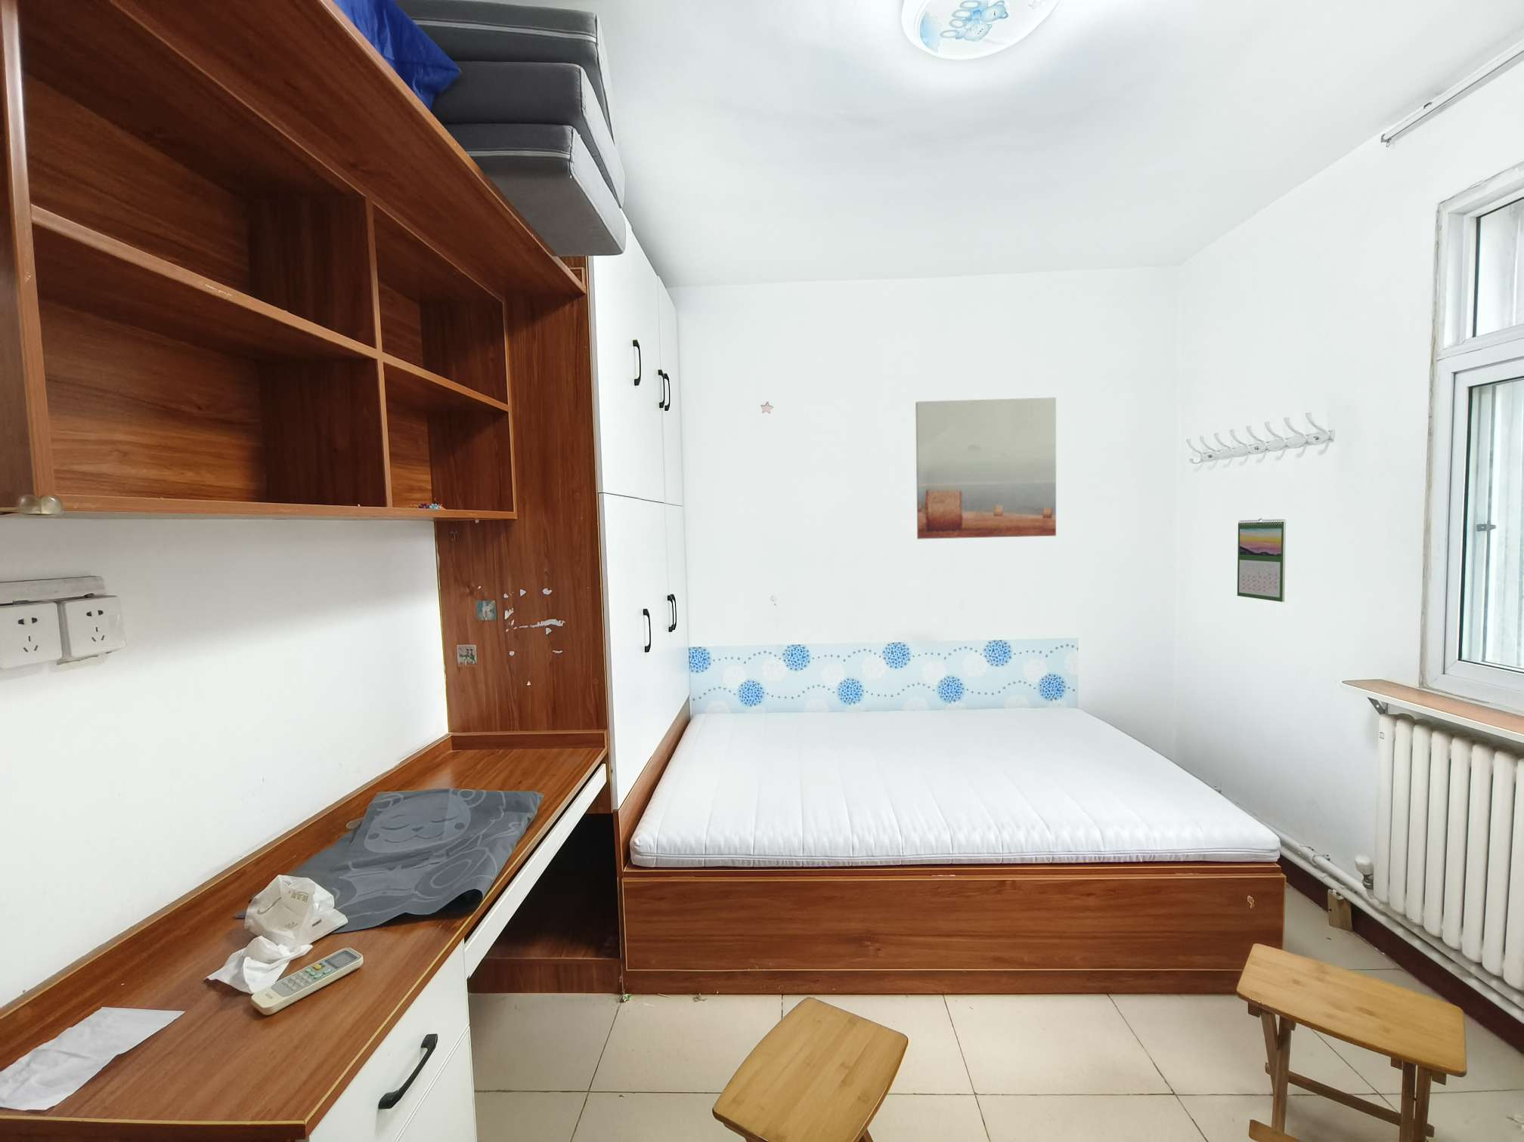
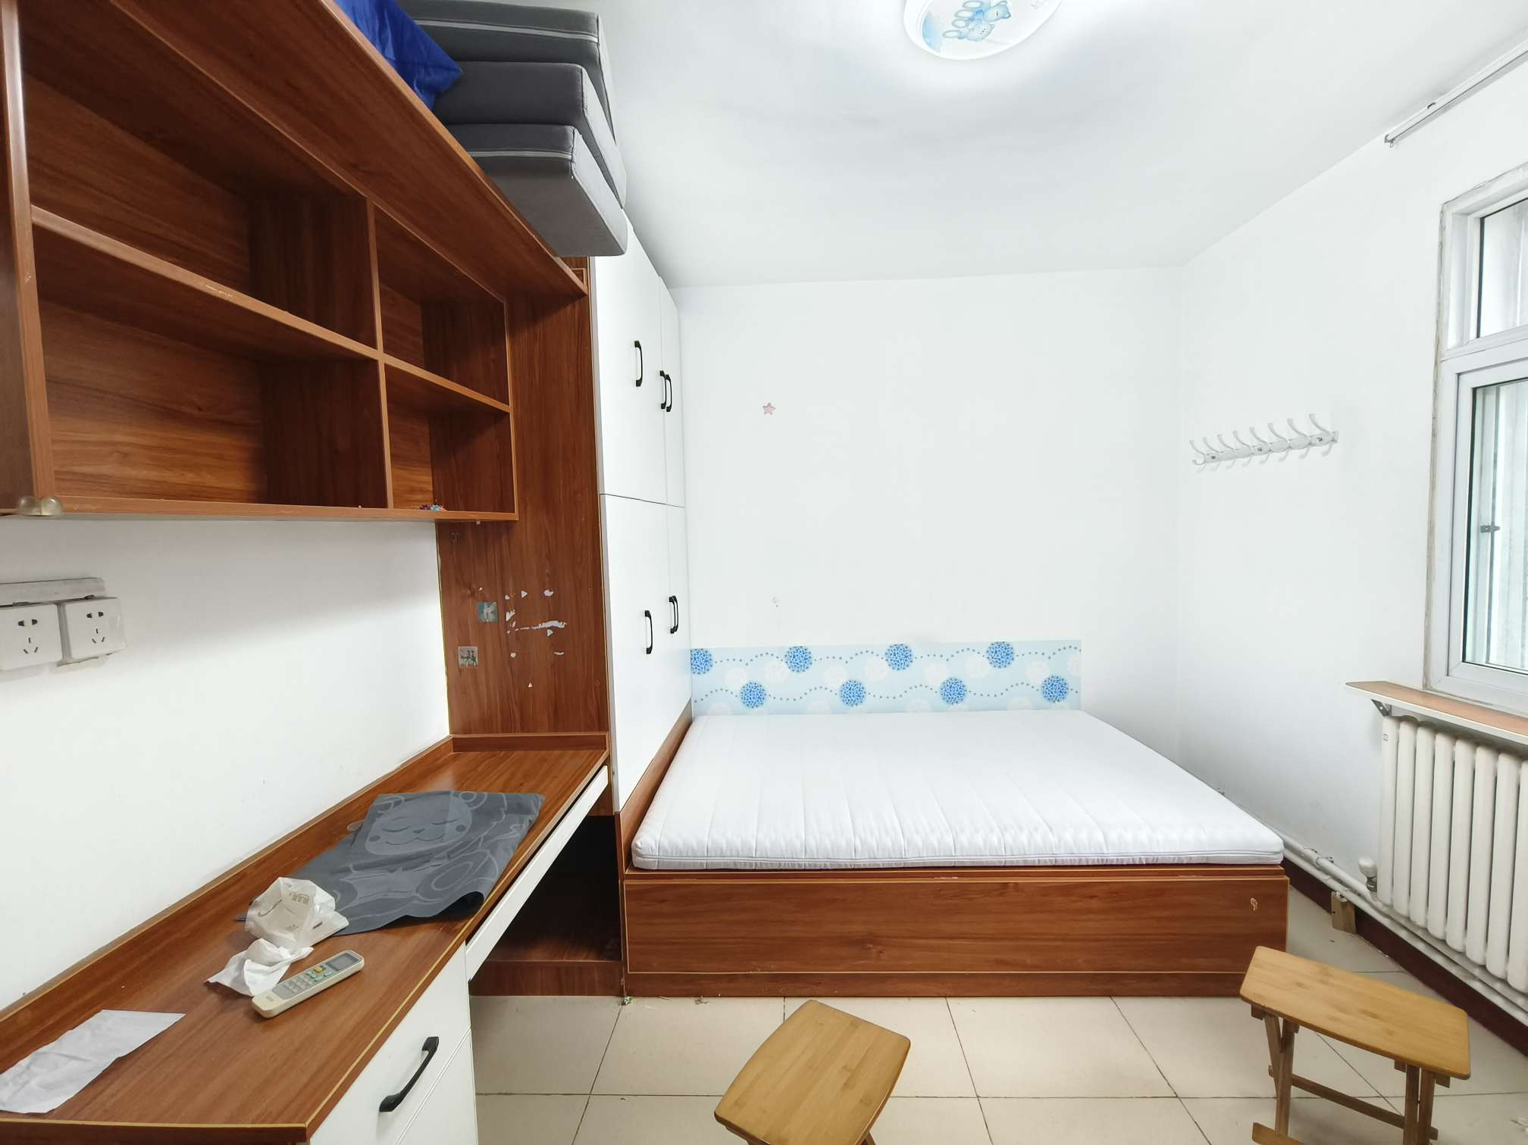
- wall art (985, 469)
- calendar (1260, 558)
